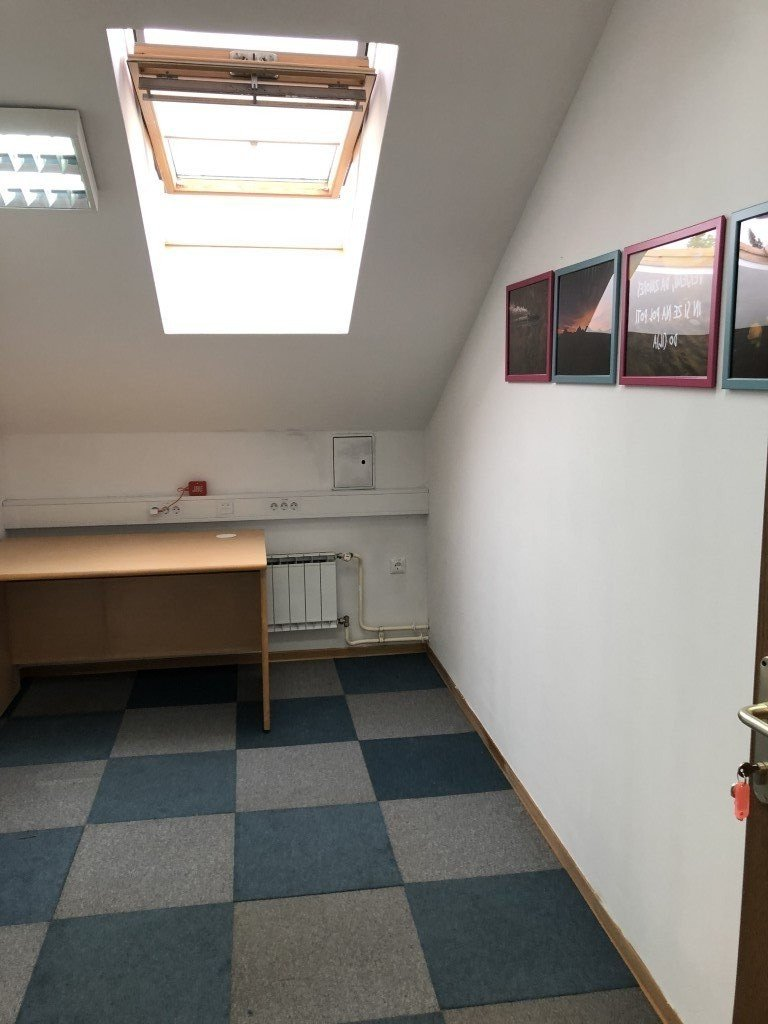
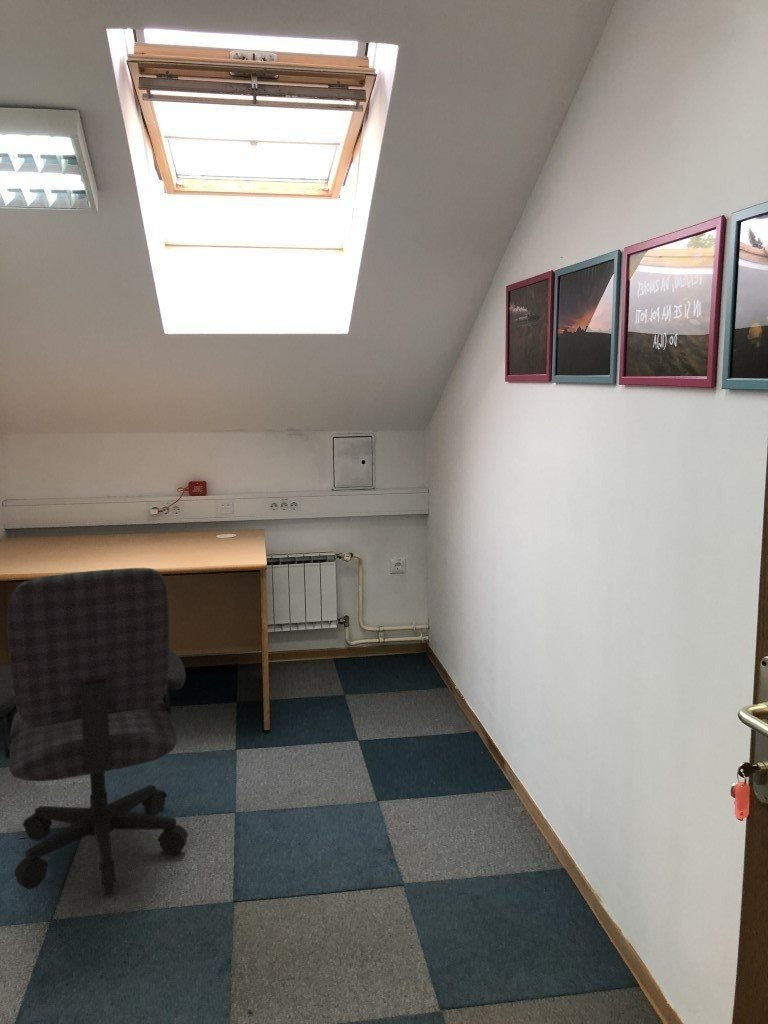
+ office chair (89, 708)
